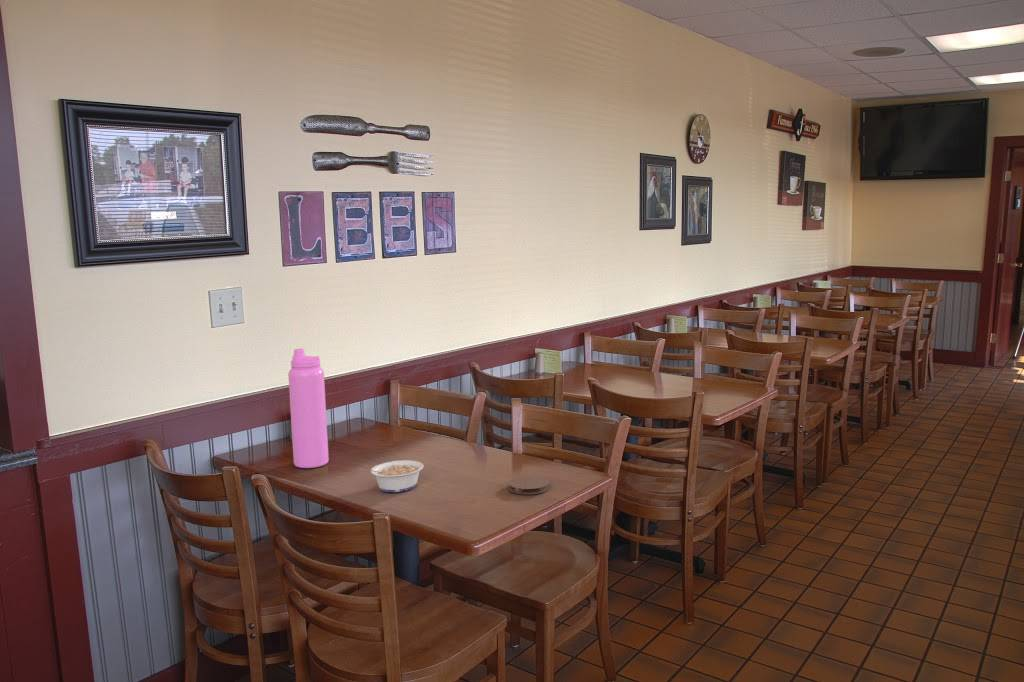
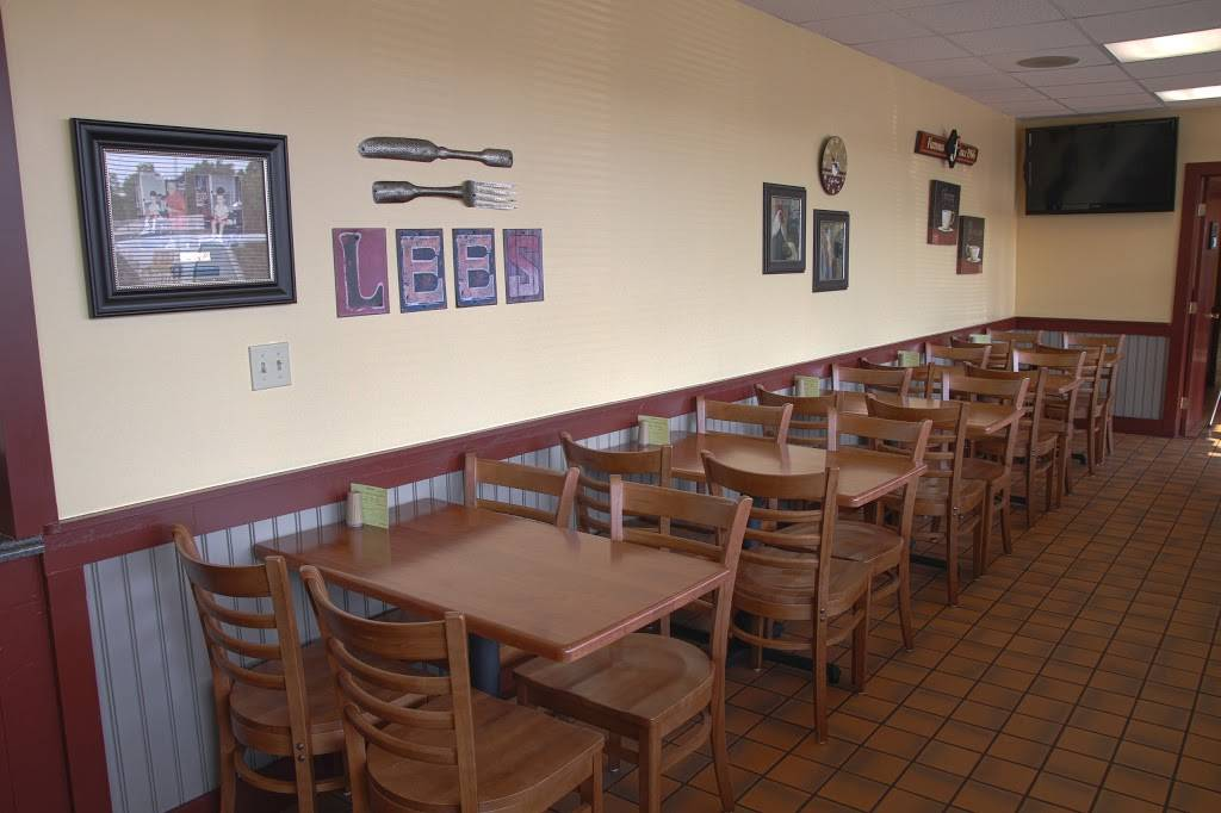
- legume (395, 475)
- coaster (528, 484)
- water bottle (308, 407)
